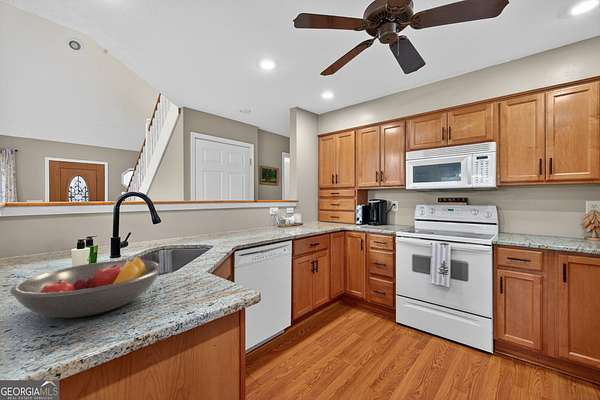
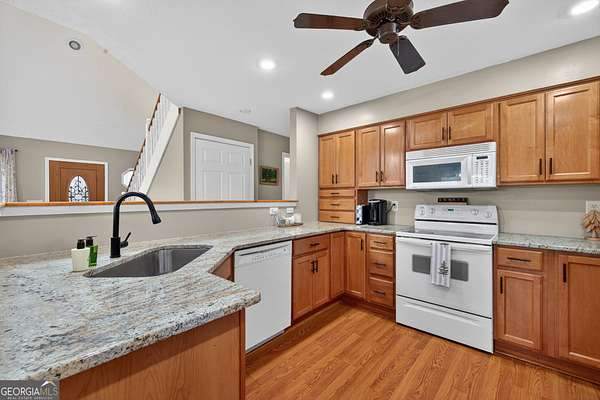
- fruit bowl (97, 285)
